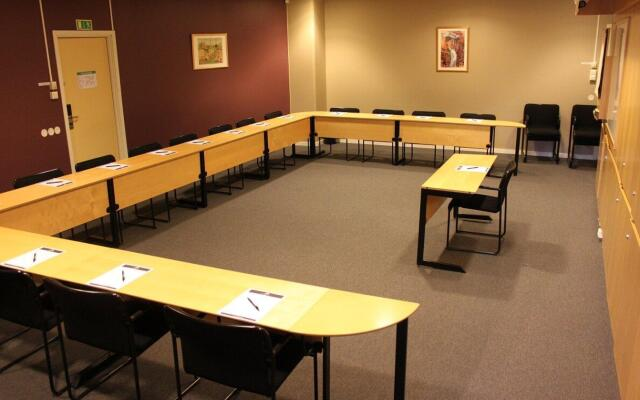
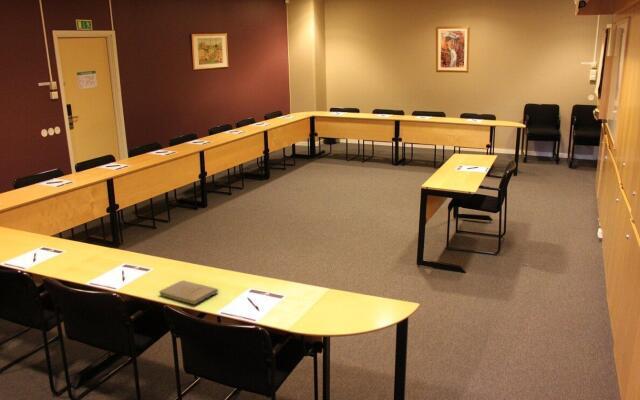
+ book (188, 291)
